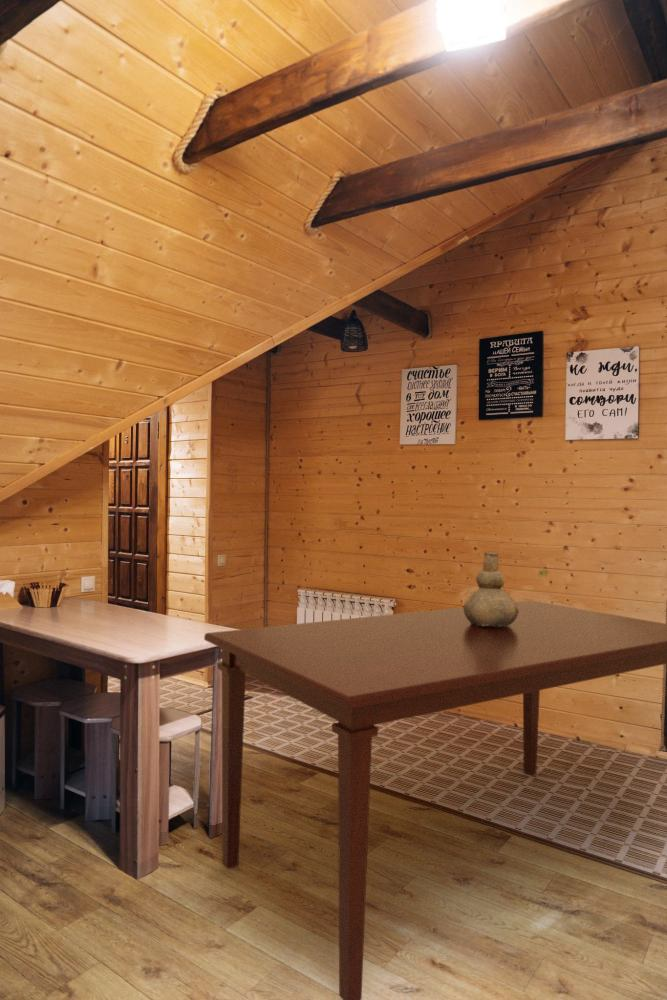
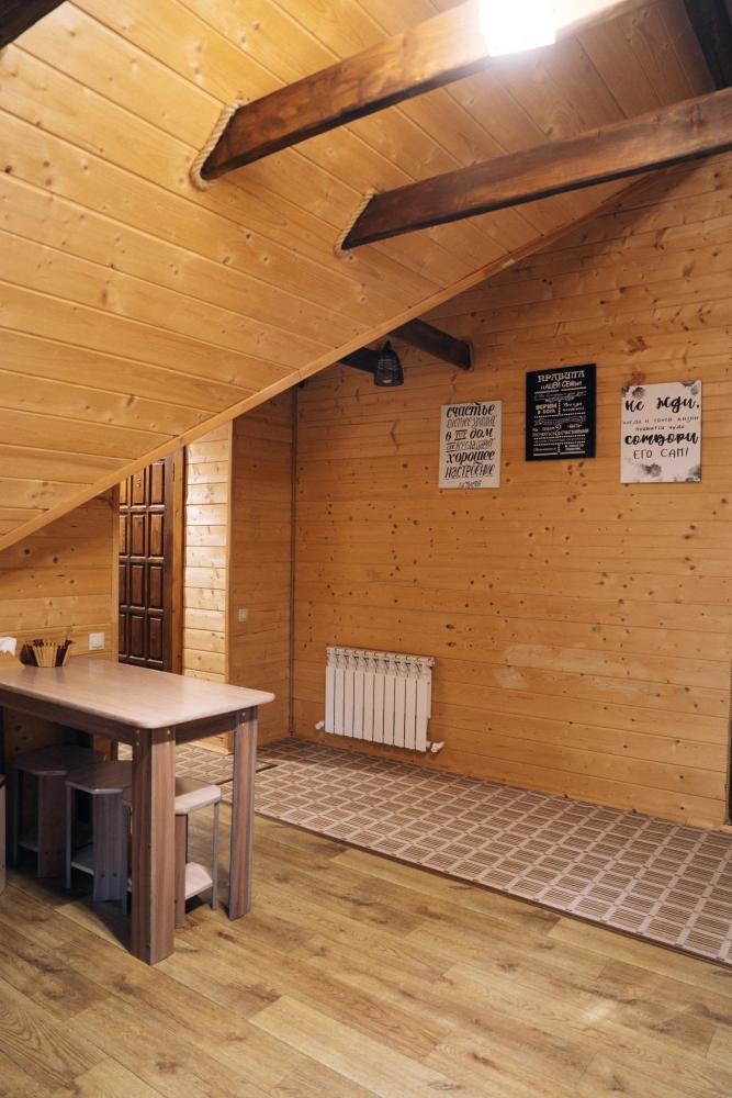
- vase (491, 588)
- dining table (462, 706)
